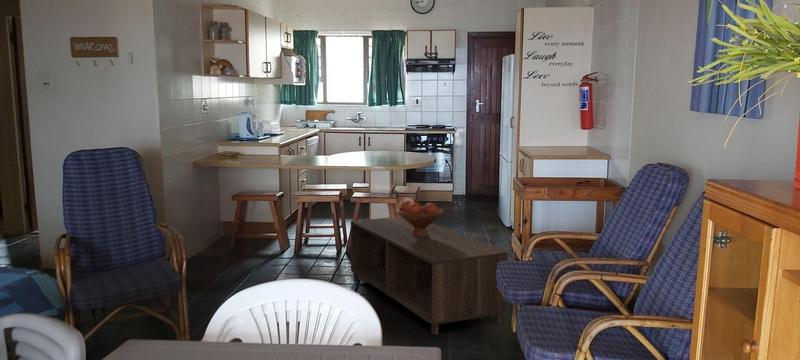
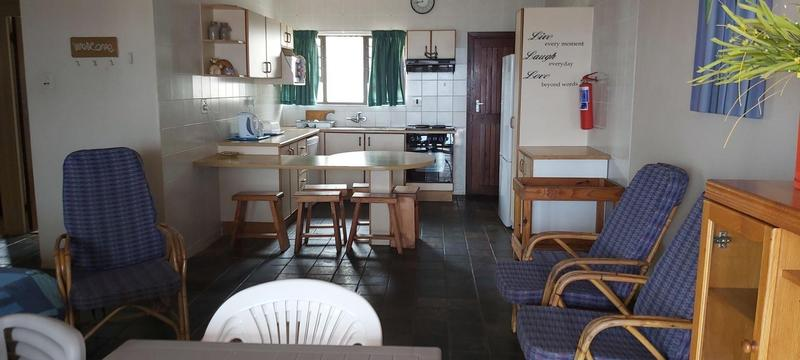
- coffee table (420, 267)
- fruit bowl (419, 217)
